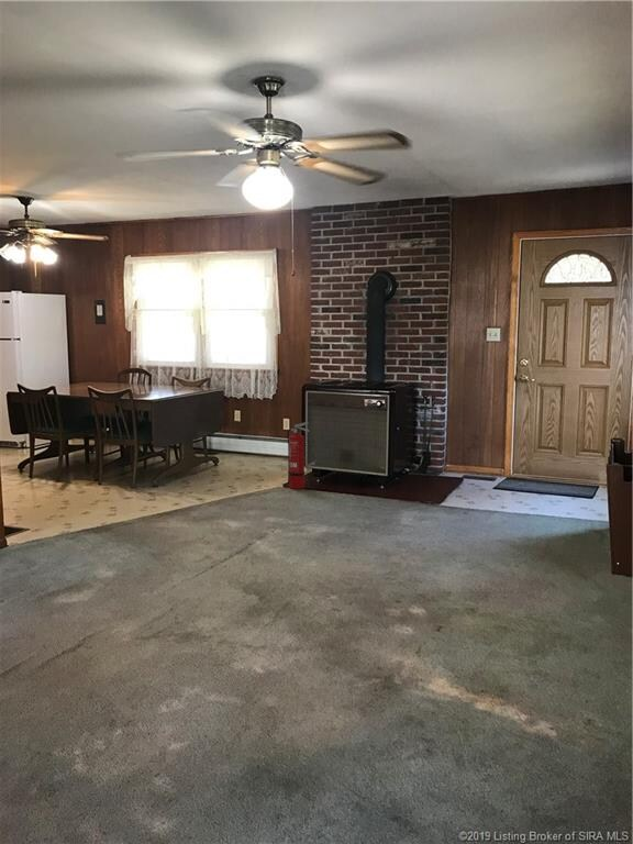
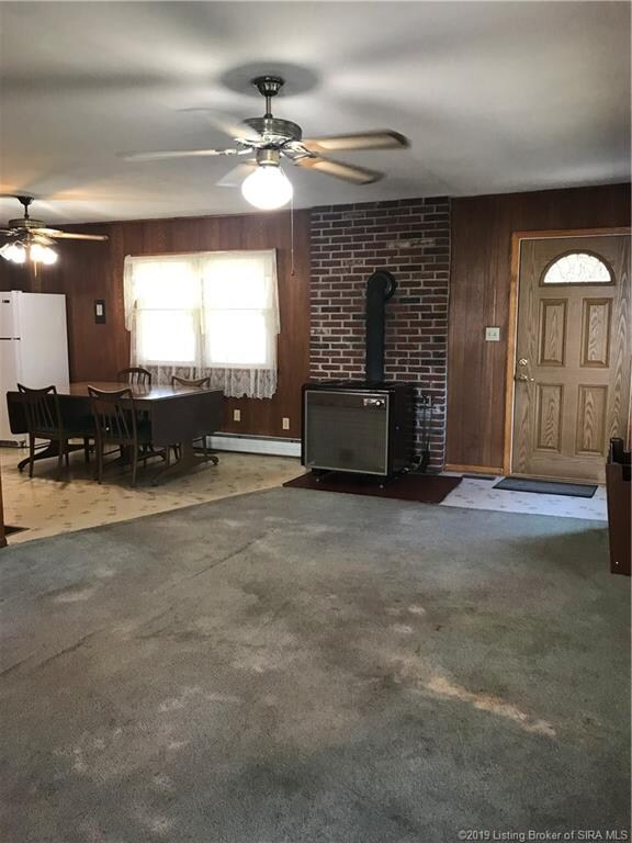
- fire extinguisher (298, 454)
